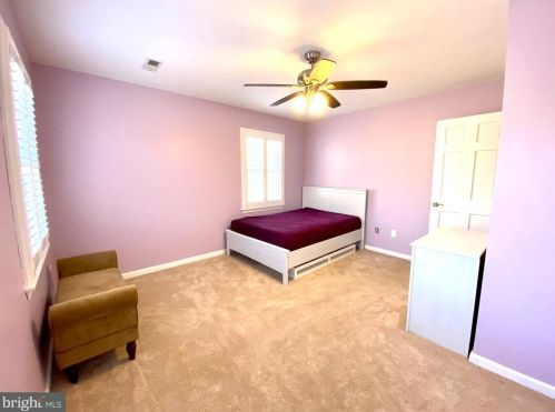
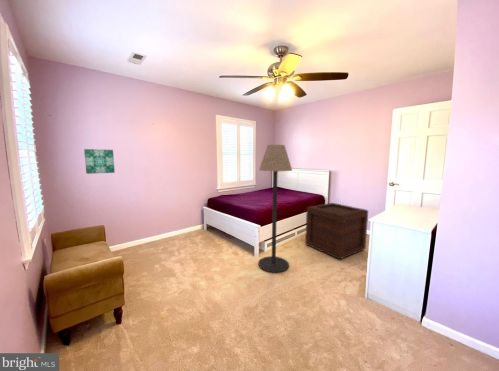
+ wooden crate (335, 228)
+ floor lamp (274, 207)
+ wall art (99, 161)
